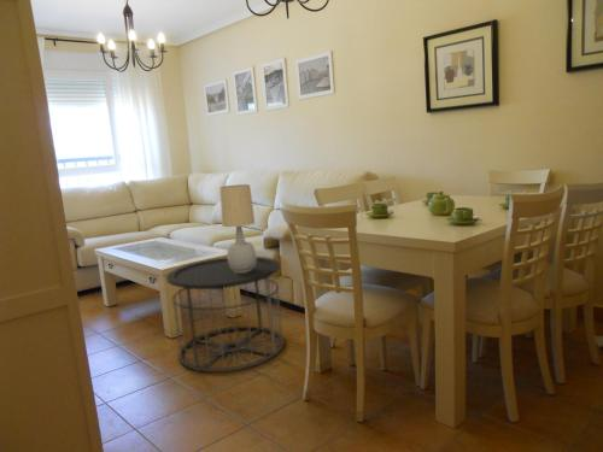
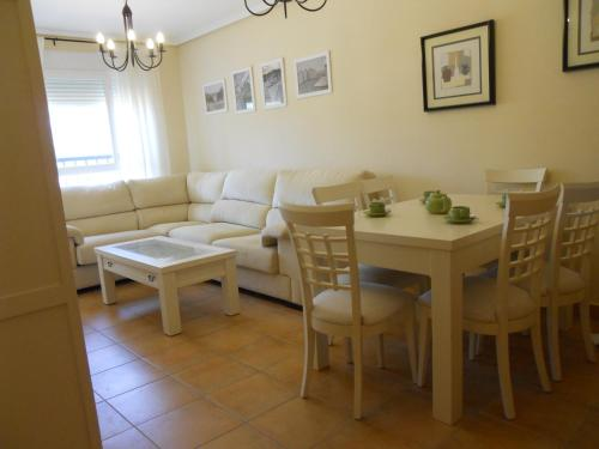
- side table (228, 307)
- table lamp (239, 225)
